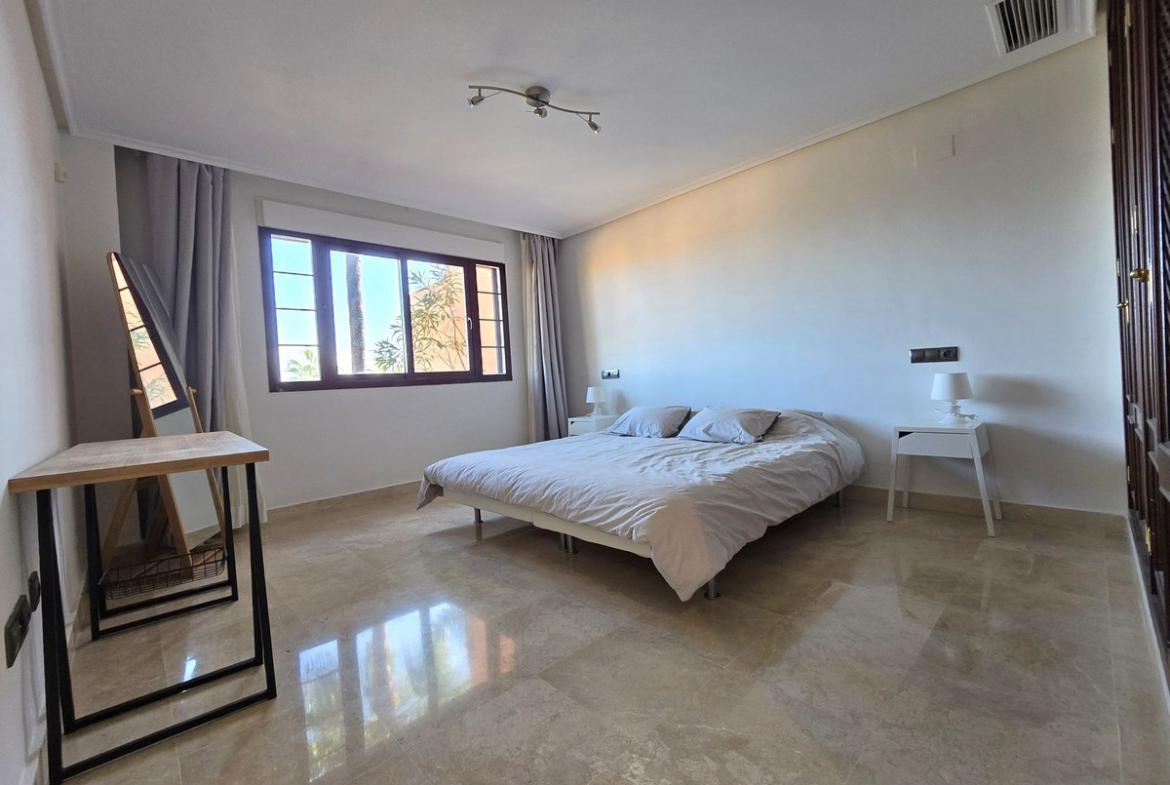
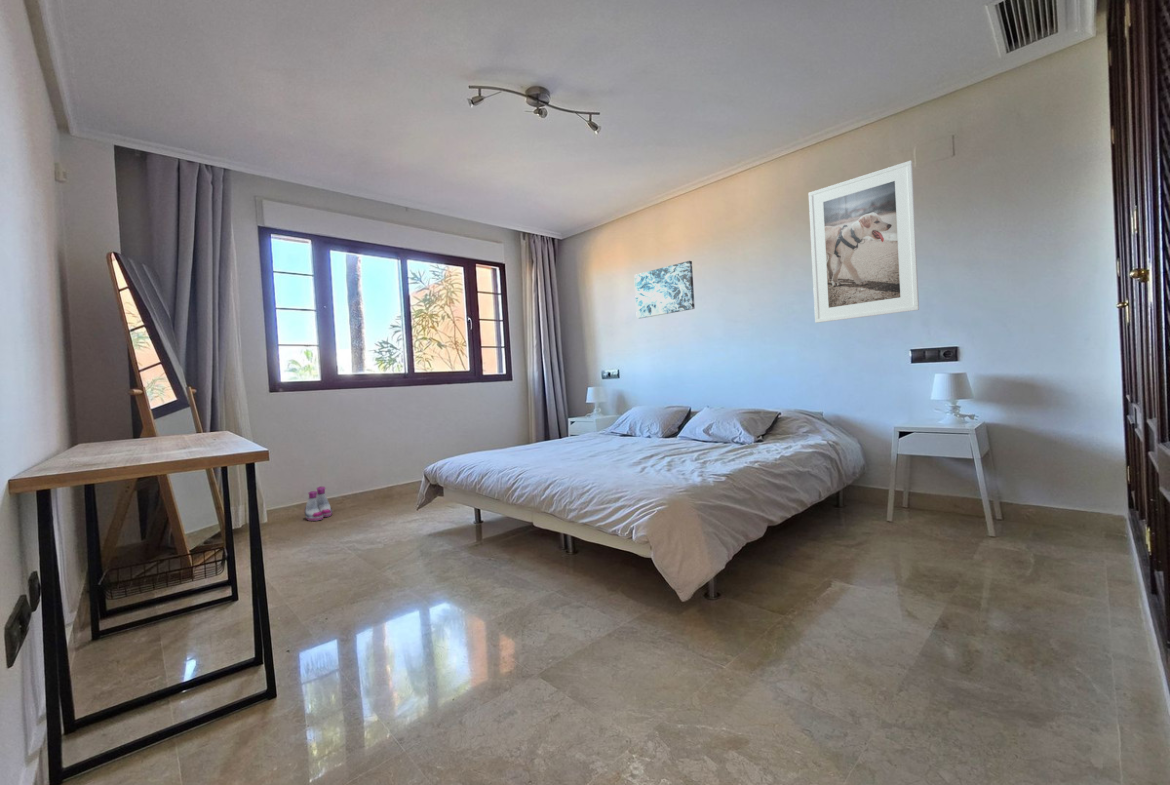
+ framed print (860, 247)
+ wall art (663, 291)
+ boots (318, 502)
